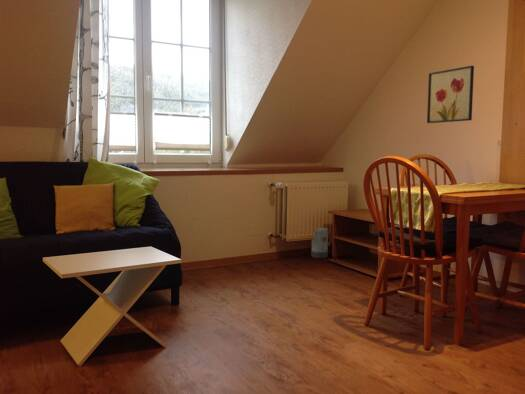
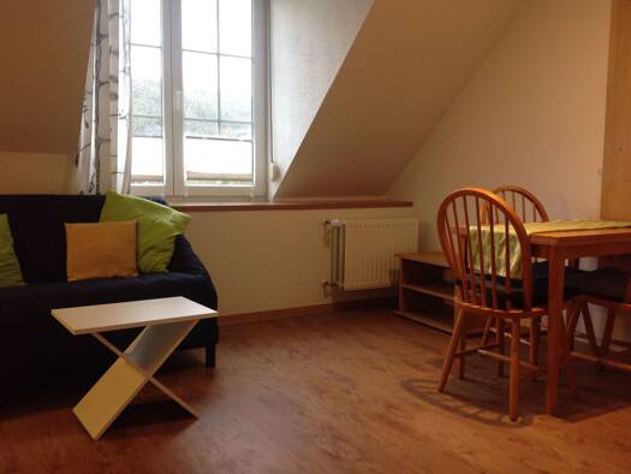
- wall art (450, 95)
- watering can (320, 236)
